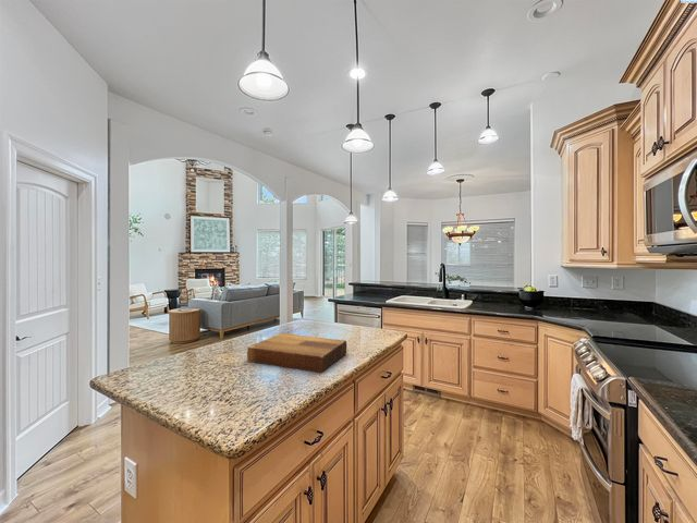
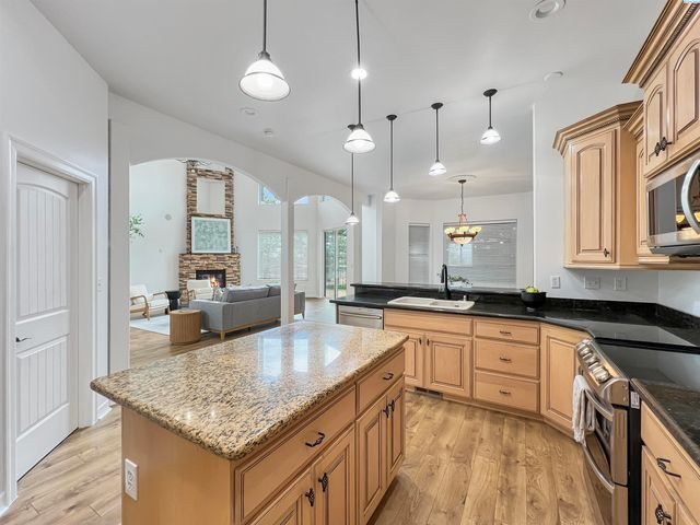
- cutting board (298, 349)
